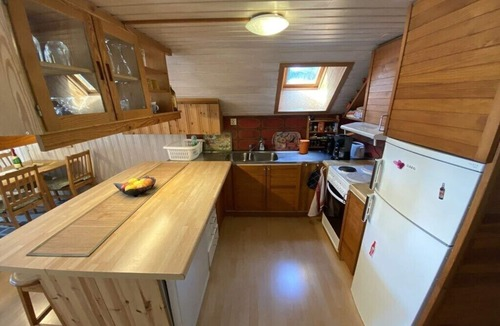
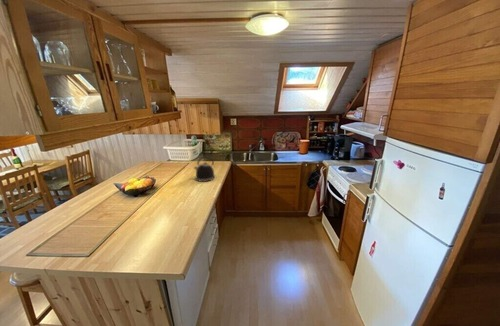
+ kettle (204, 167)
